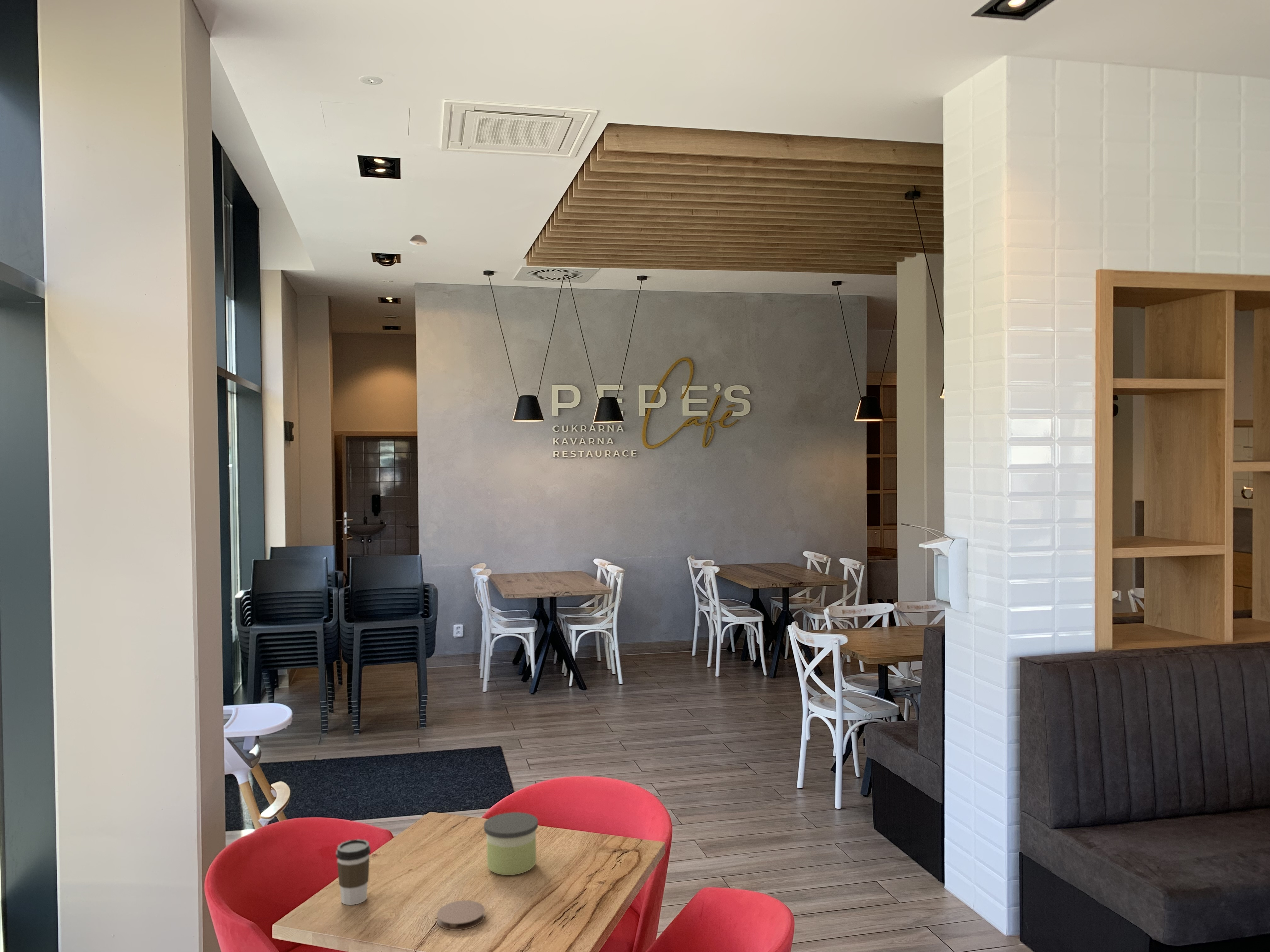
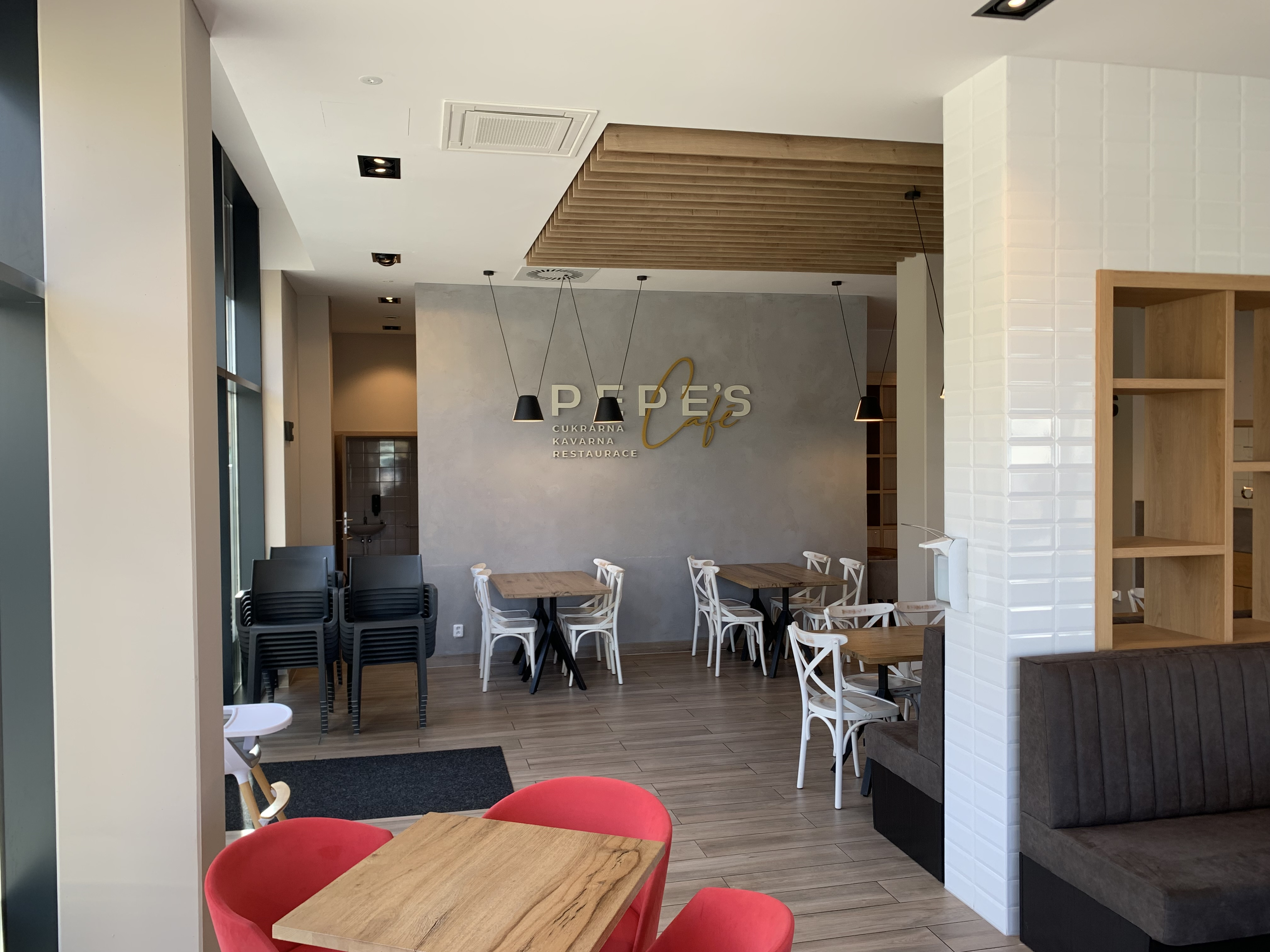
- candle (511, 844)
- coffee cup (354, 872)
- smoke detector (418, 240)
- coaster (461, 915)
